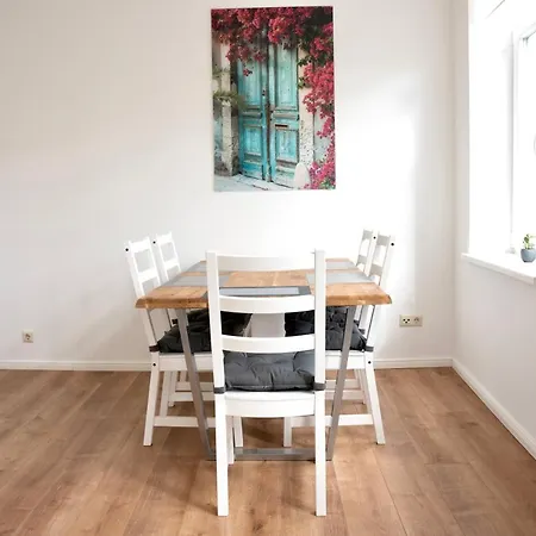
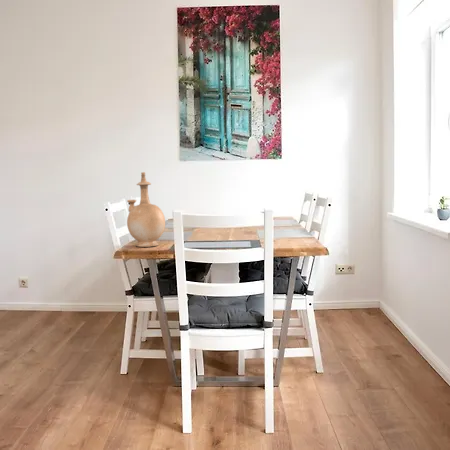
+ vase (145, 209)
